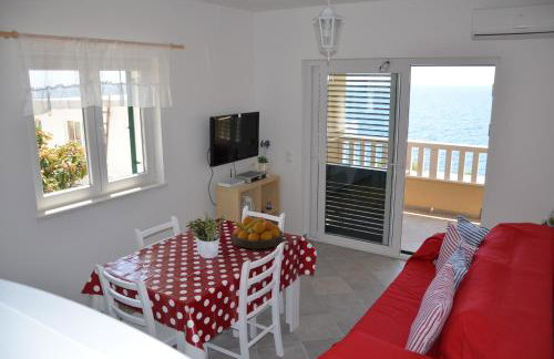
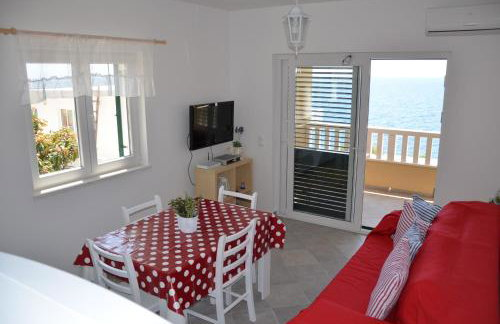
- fruit bowl (257, 229)
